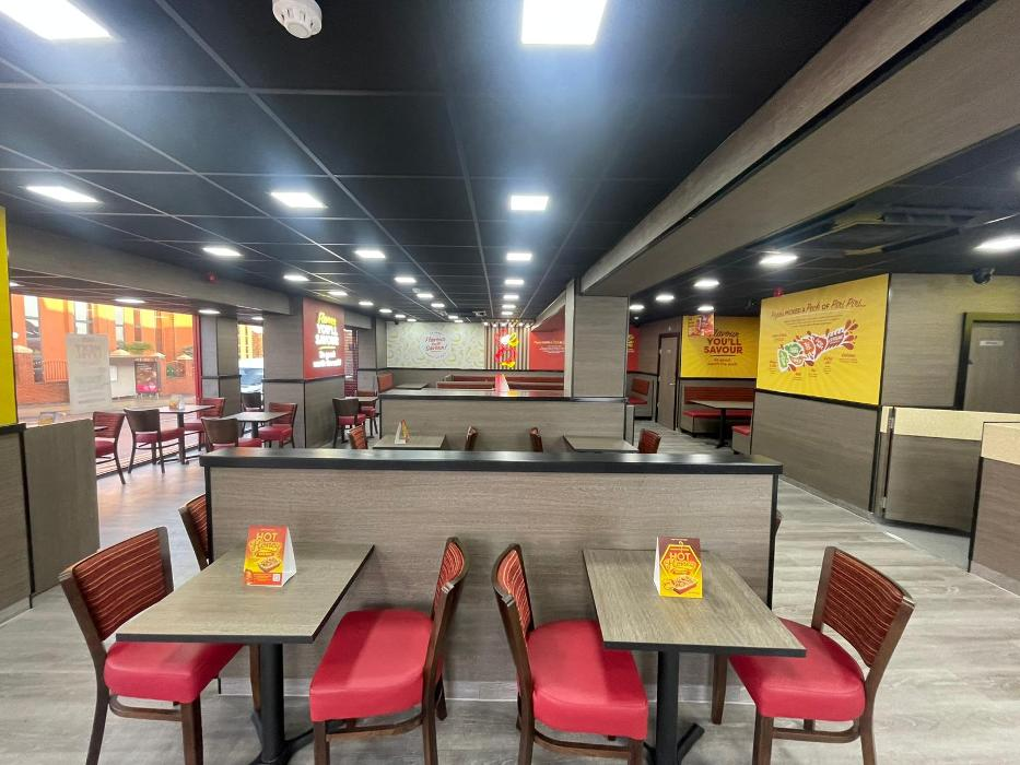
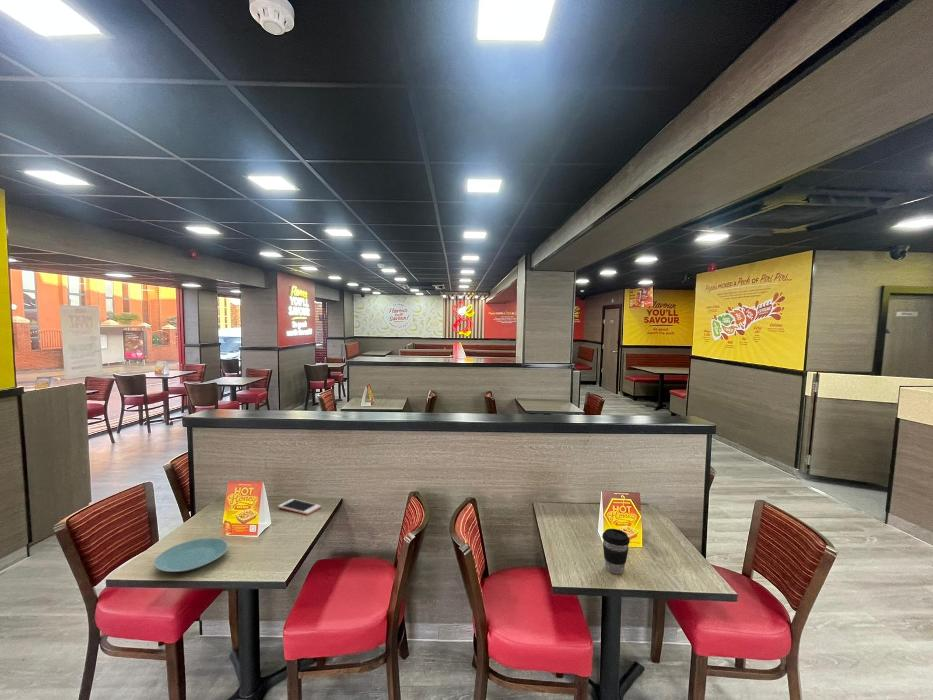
+ coffee cup (615, 551)
+ cell phone (299, 506)
+ plate (192, 556)
